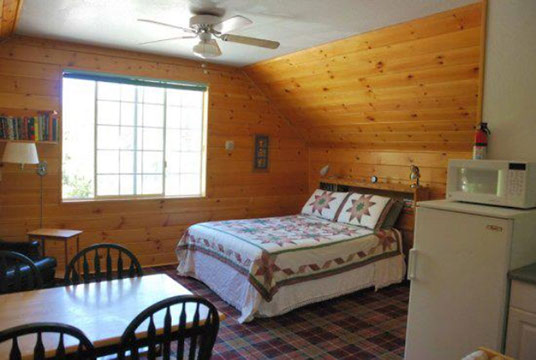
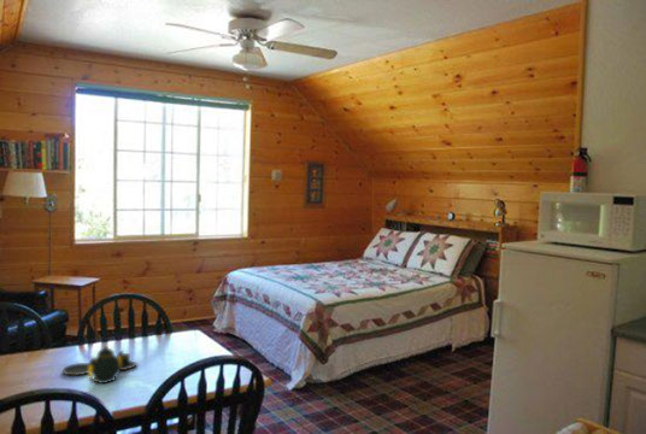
+ teapot (101, 354)
